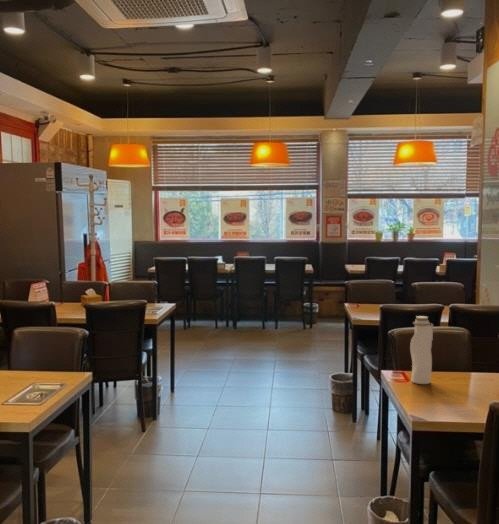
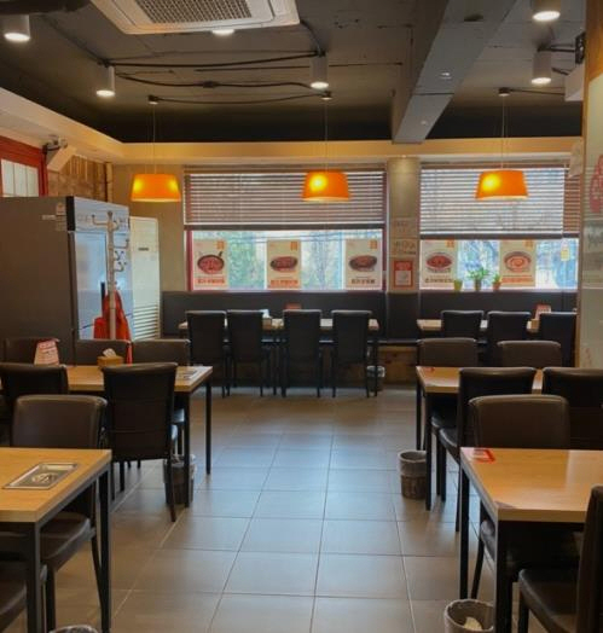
- water bottle (422, 349)
